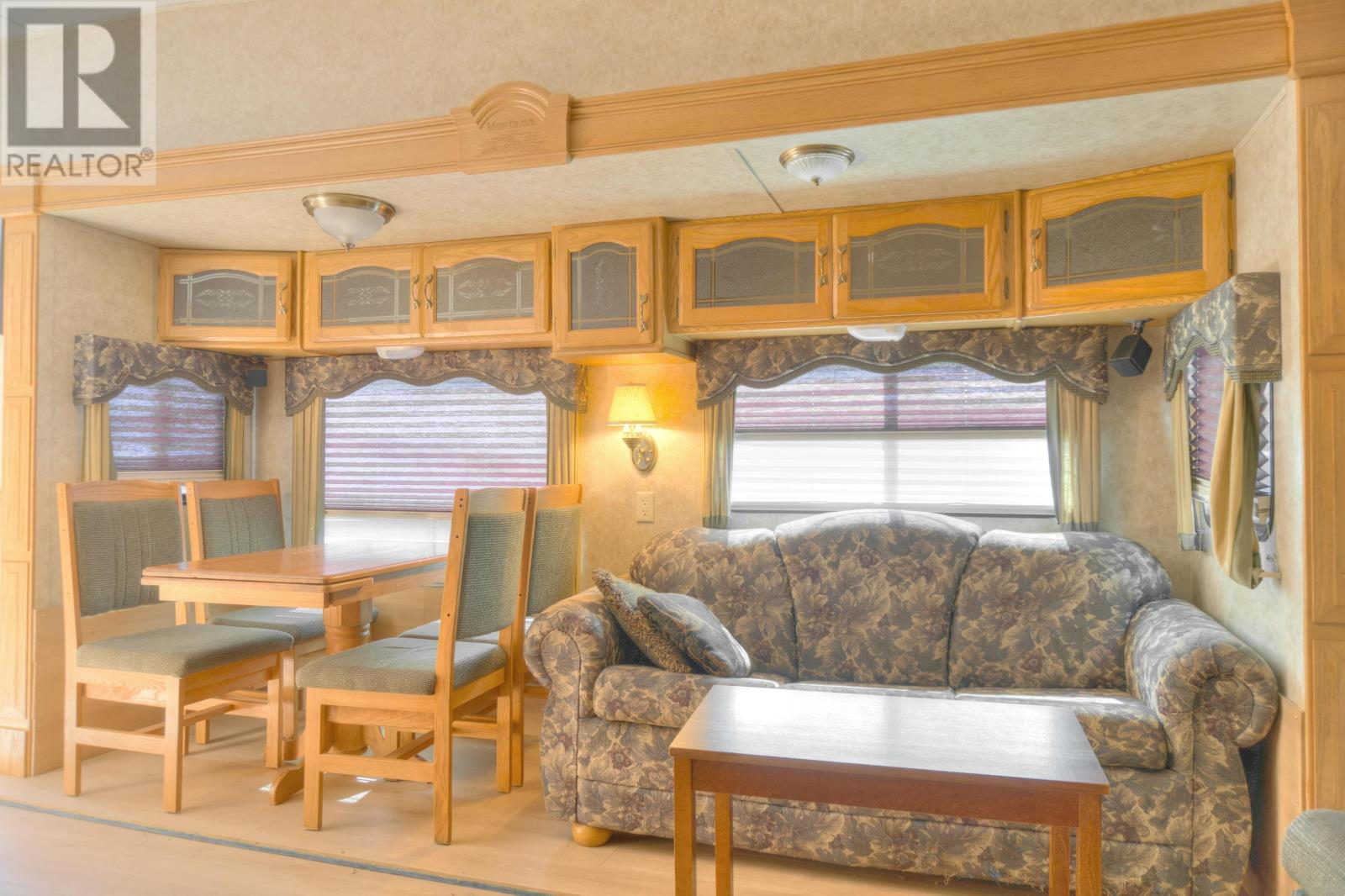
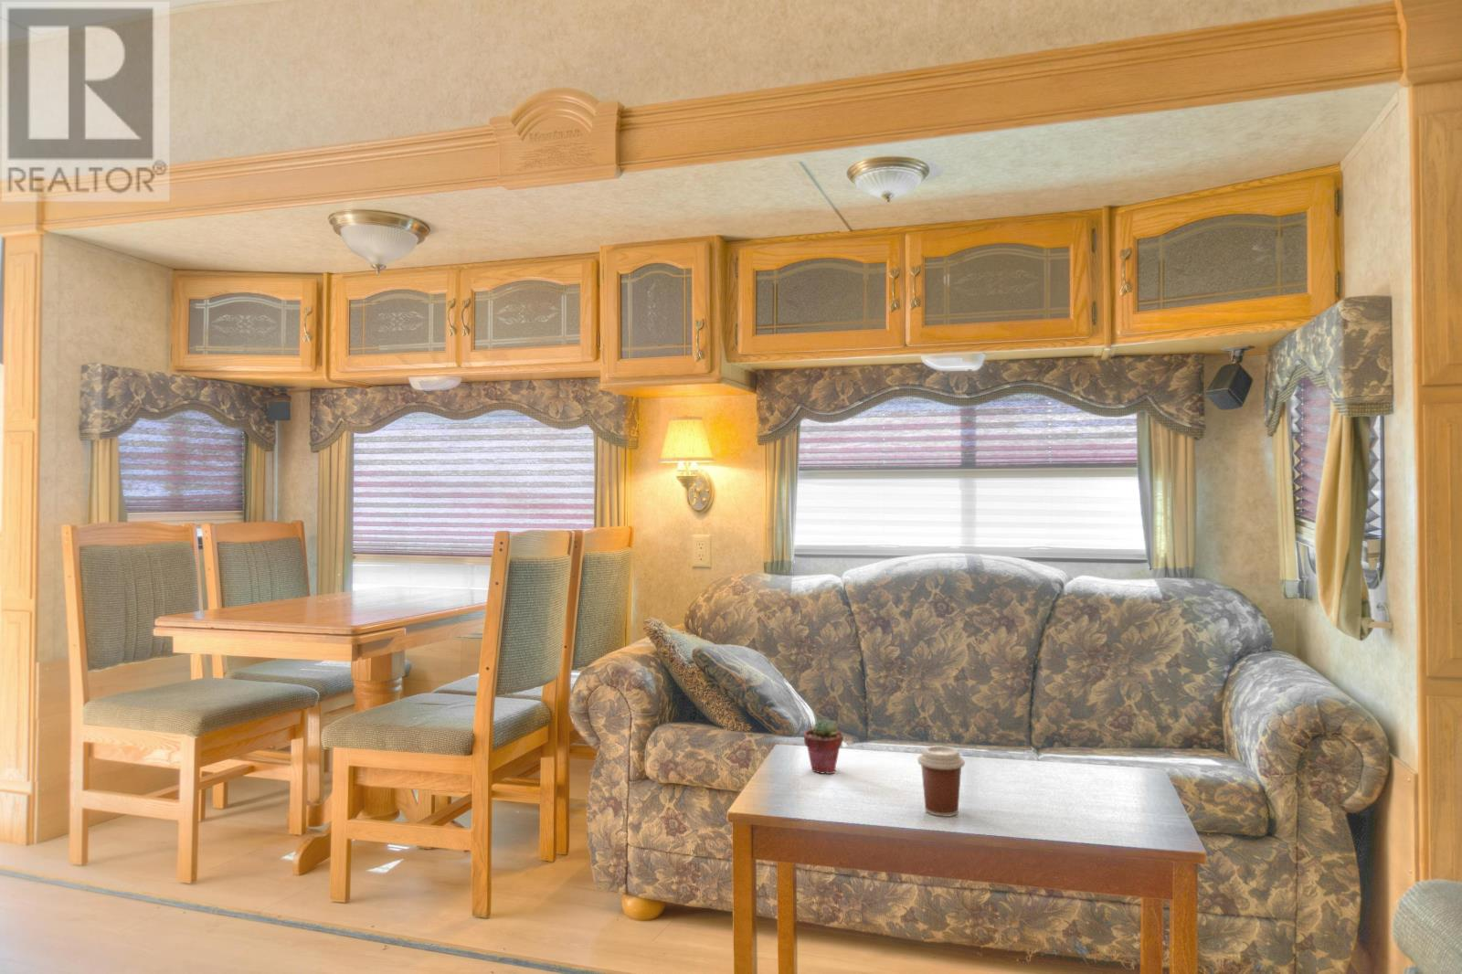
+ potted succulent (823, 744)
+ coffee cup (941, 781)
